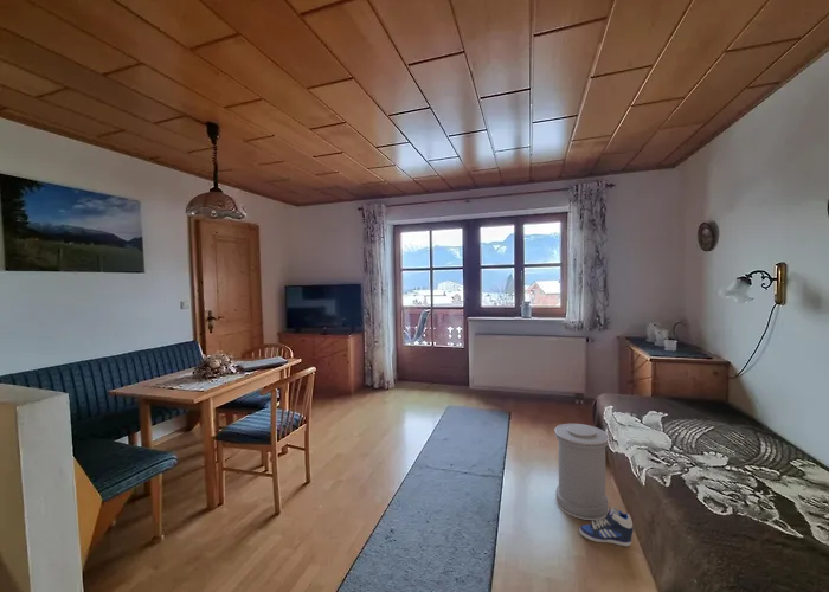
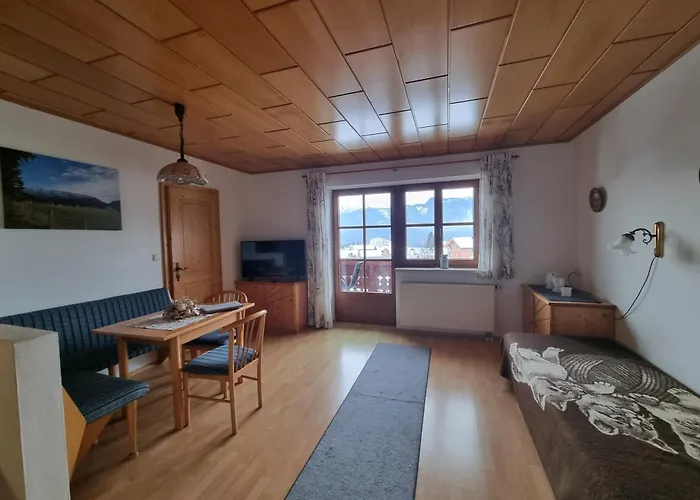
- sneaker (605, 521)
- trash can (580, 466)
